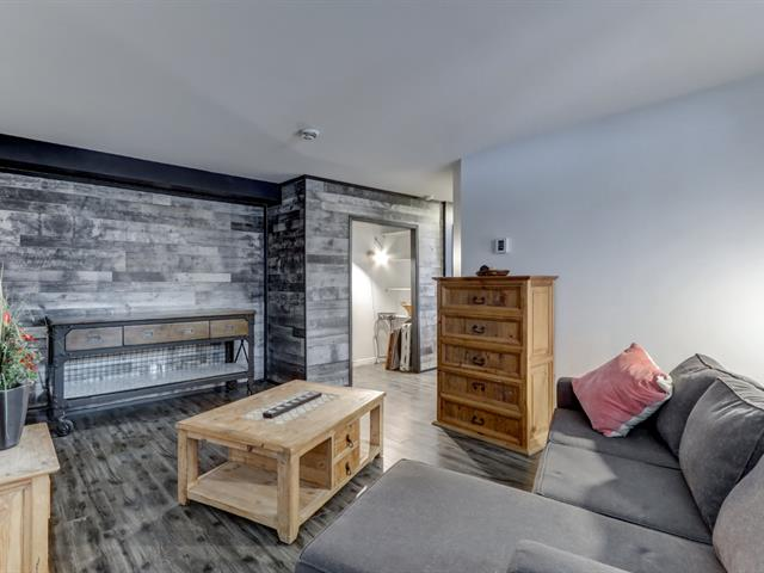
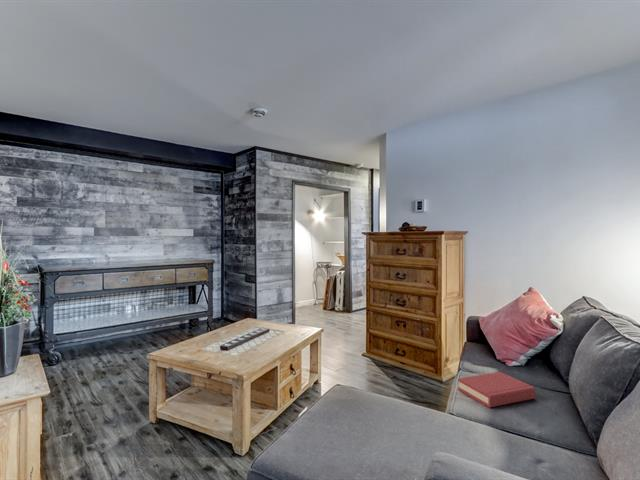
+ hardback book (495, 388)
